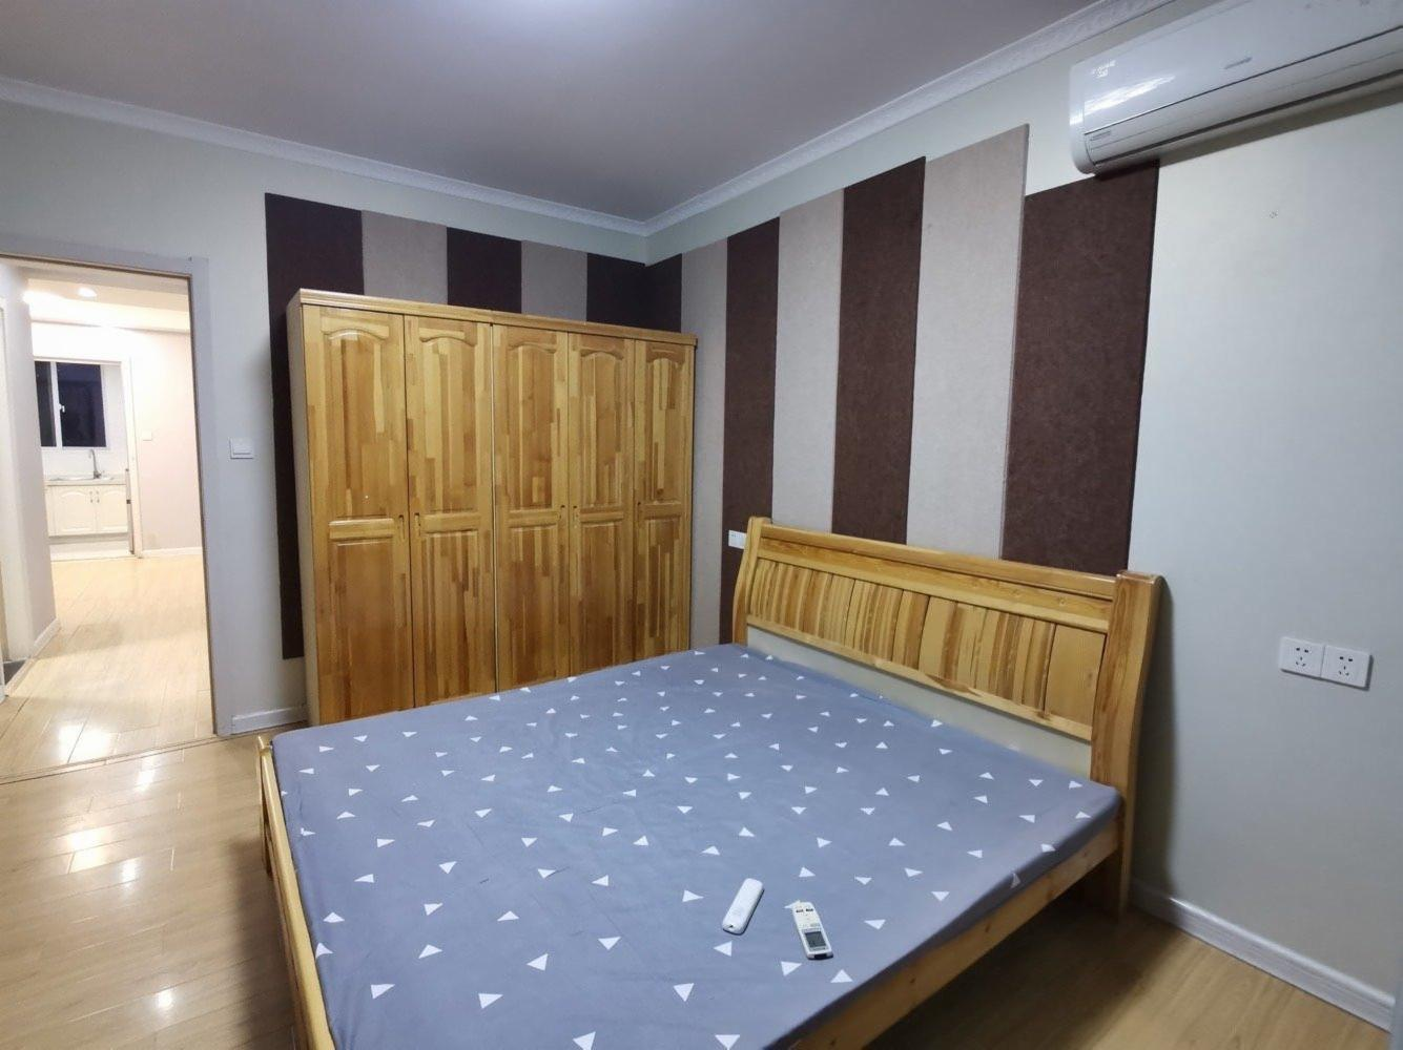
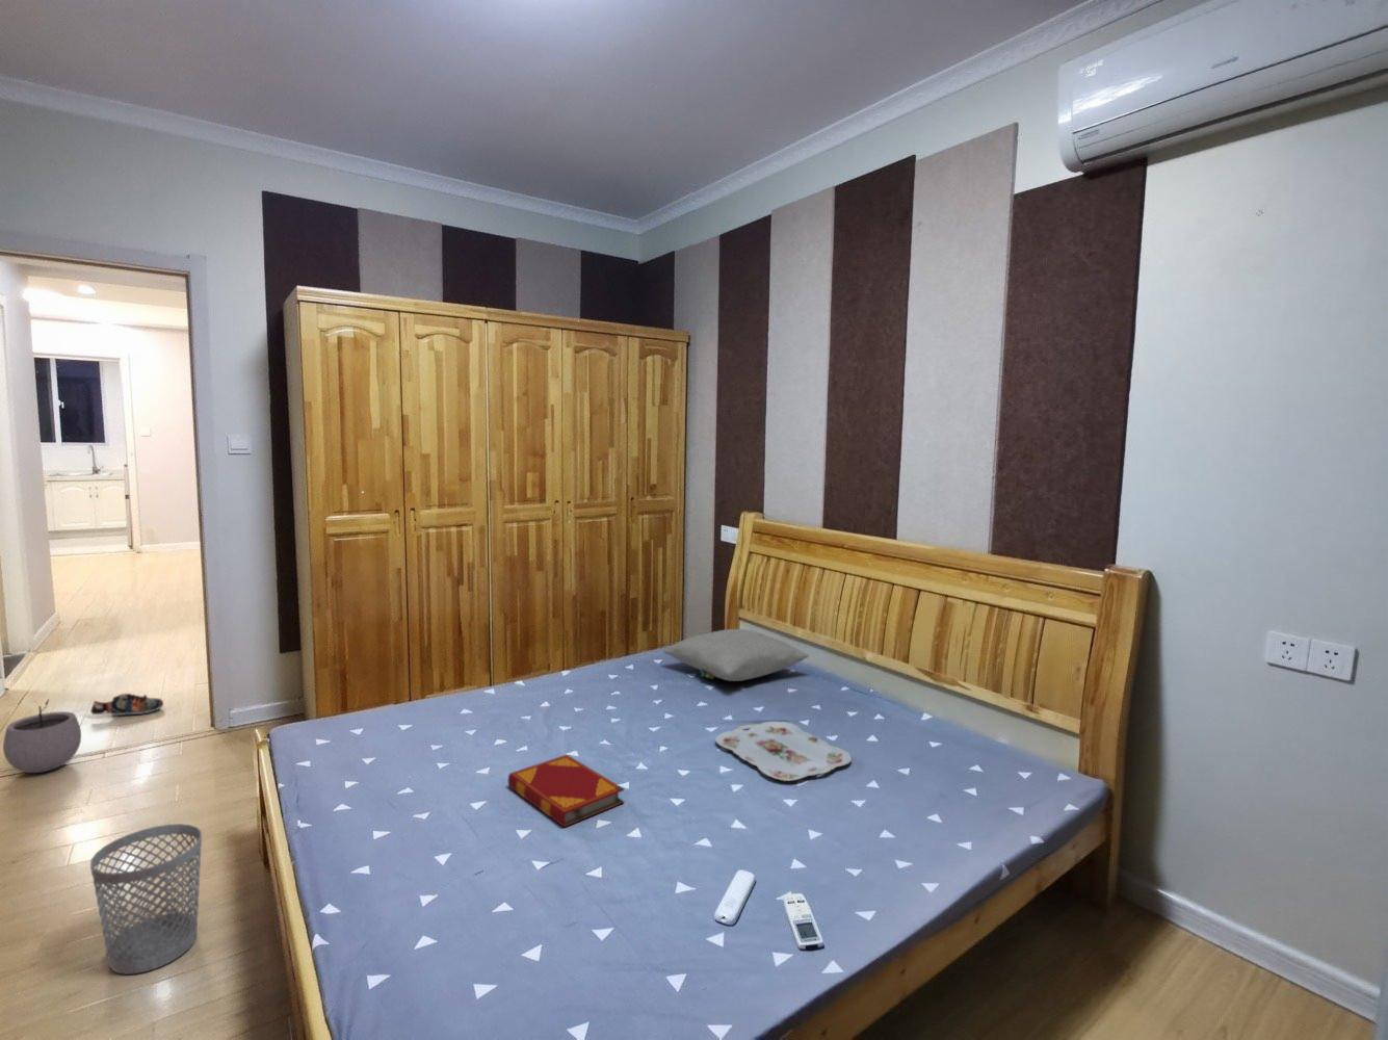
+ hardback book (565, 788)
+ pillow (734, 652)
+ serving tray (781, 748)
+ plant pot (43, 734)
+ shoe (128, 704)
+ wastebasket (152, 899)
